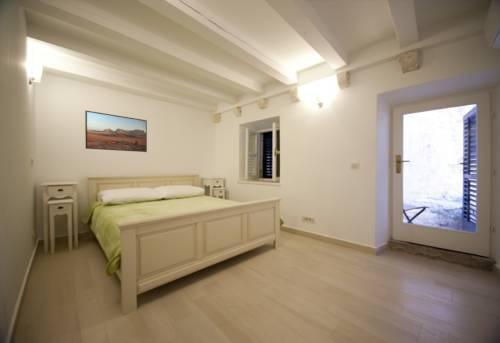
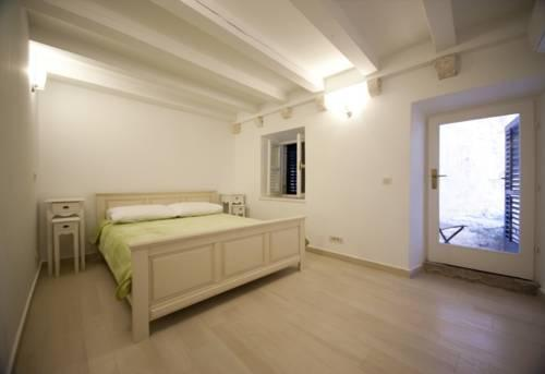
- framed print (118, 133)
